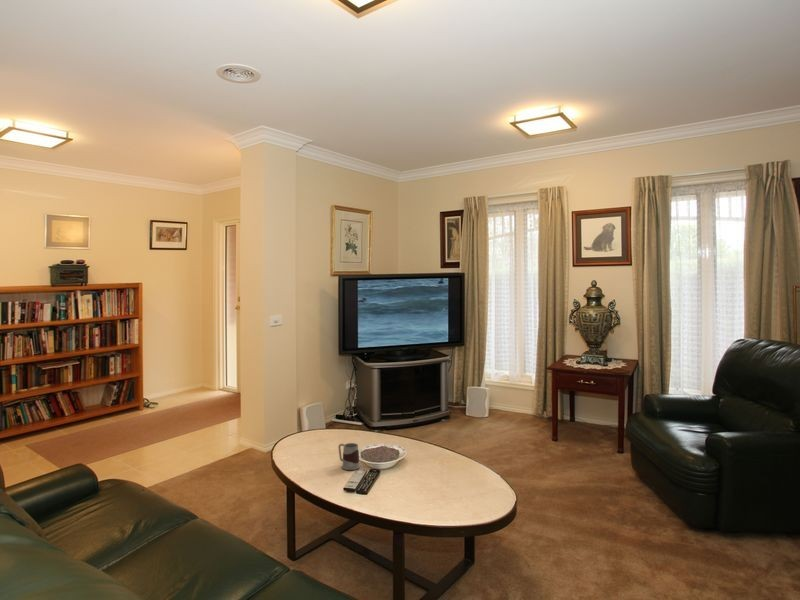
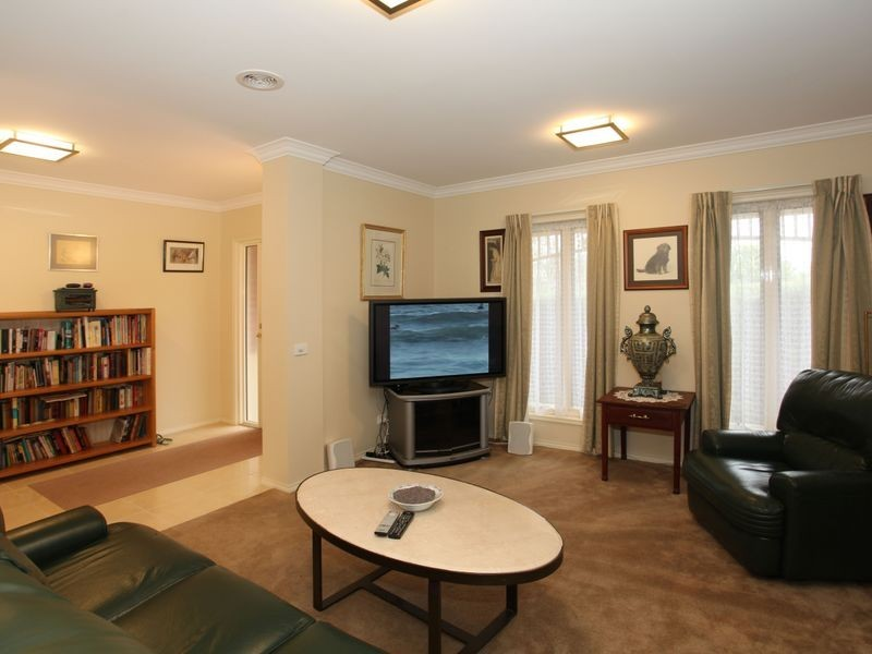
- mug (348, 455)
